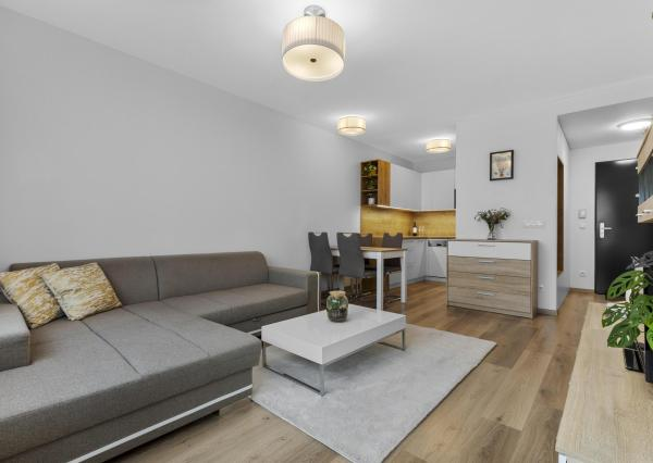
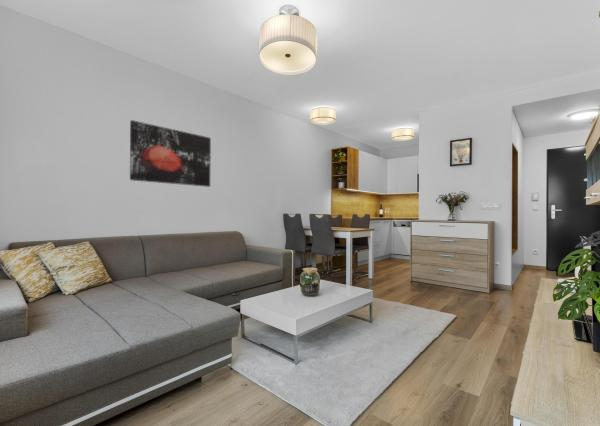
+ wall art (174, 156)
